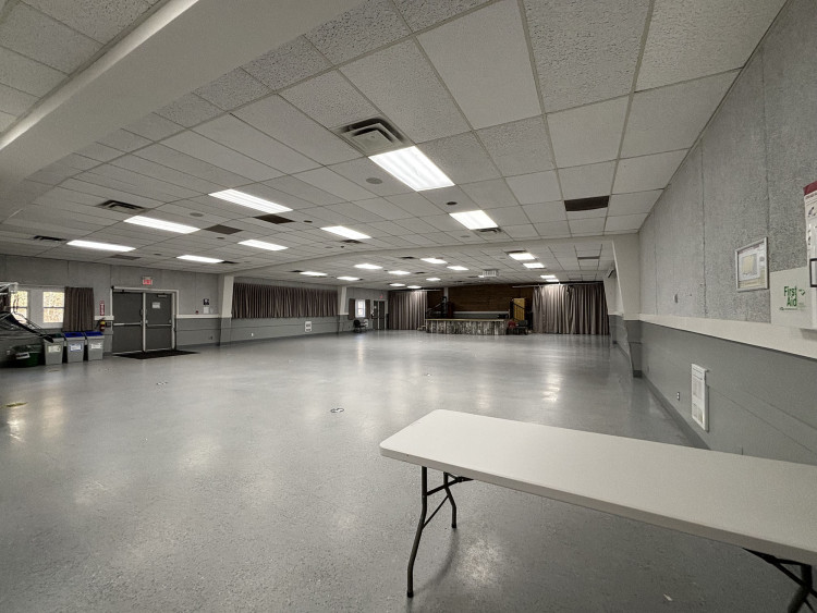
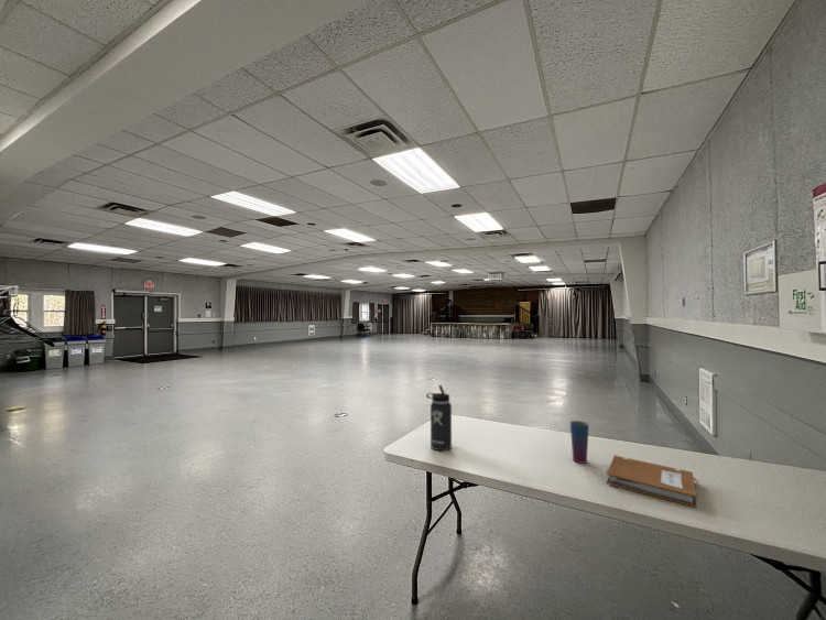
+ thermos bottle (438, 415)
+ cup (579, 442)
+ notebook (652, 477)
